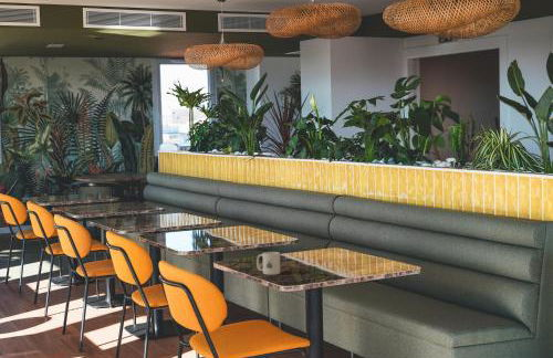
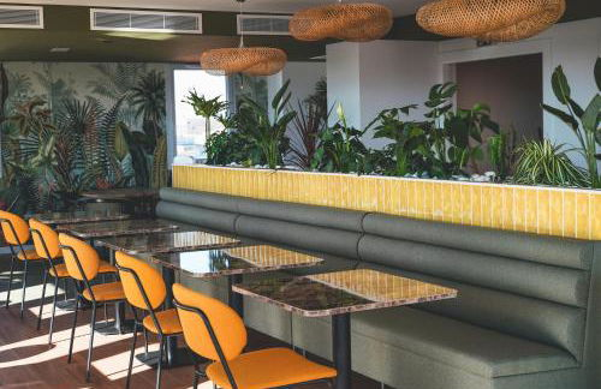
- mug (268, 262)
